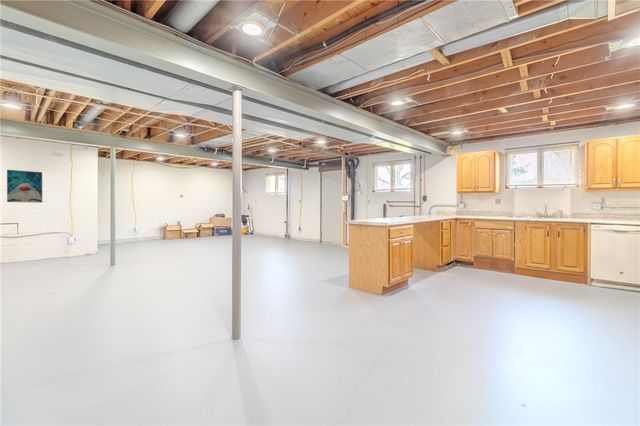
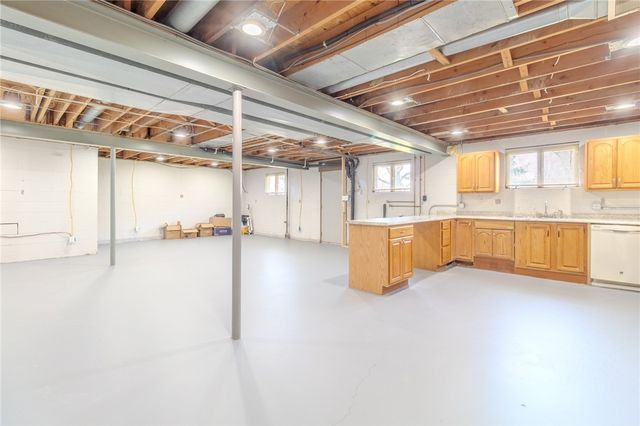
- wall art (25, 186)
